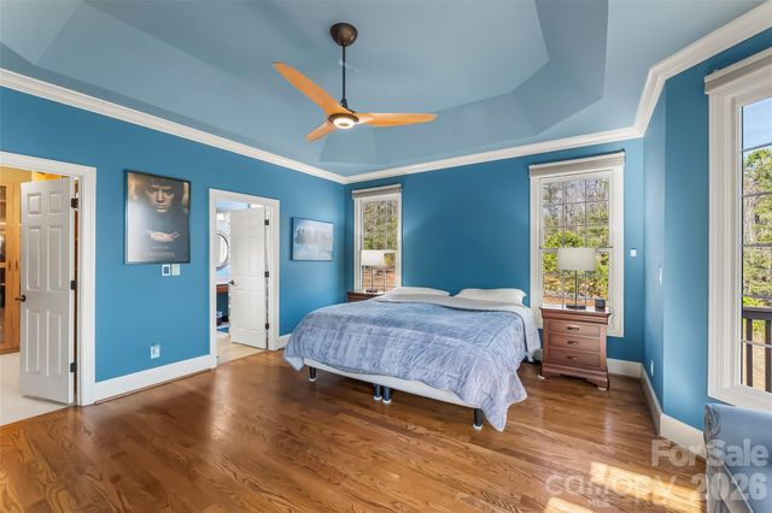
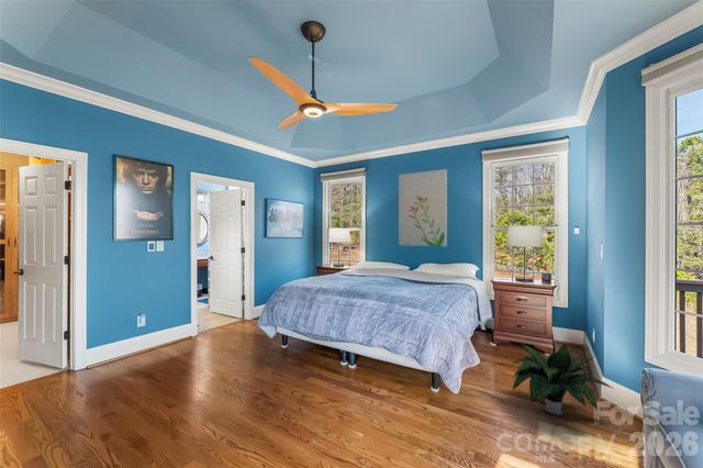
+ wall art (422, 209)
+ potted plant (557, 378)
